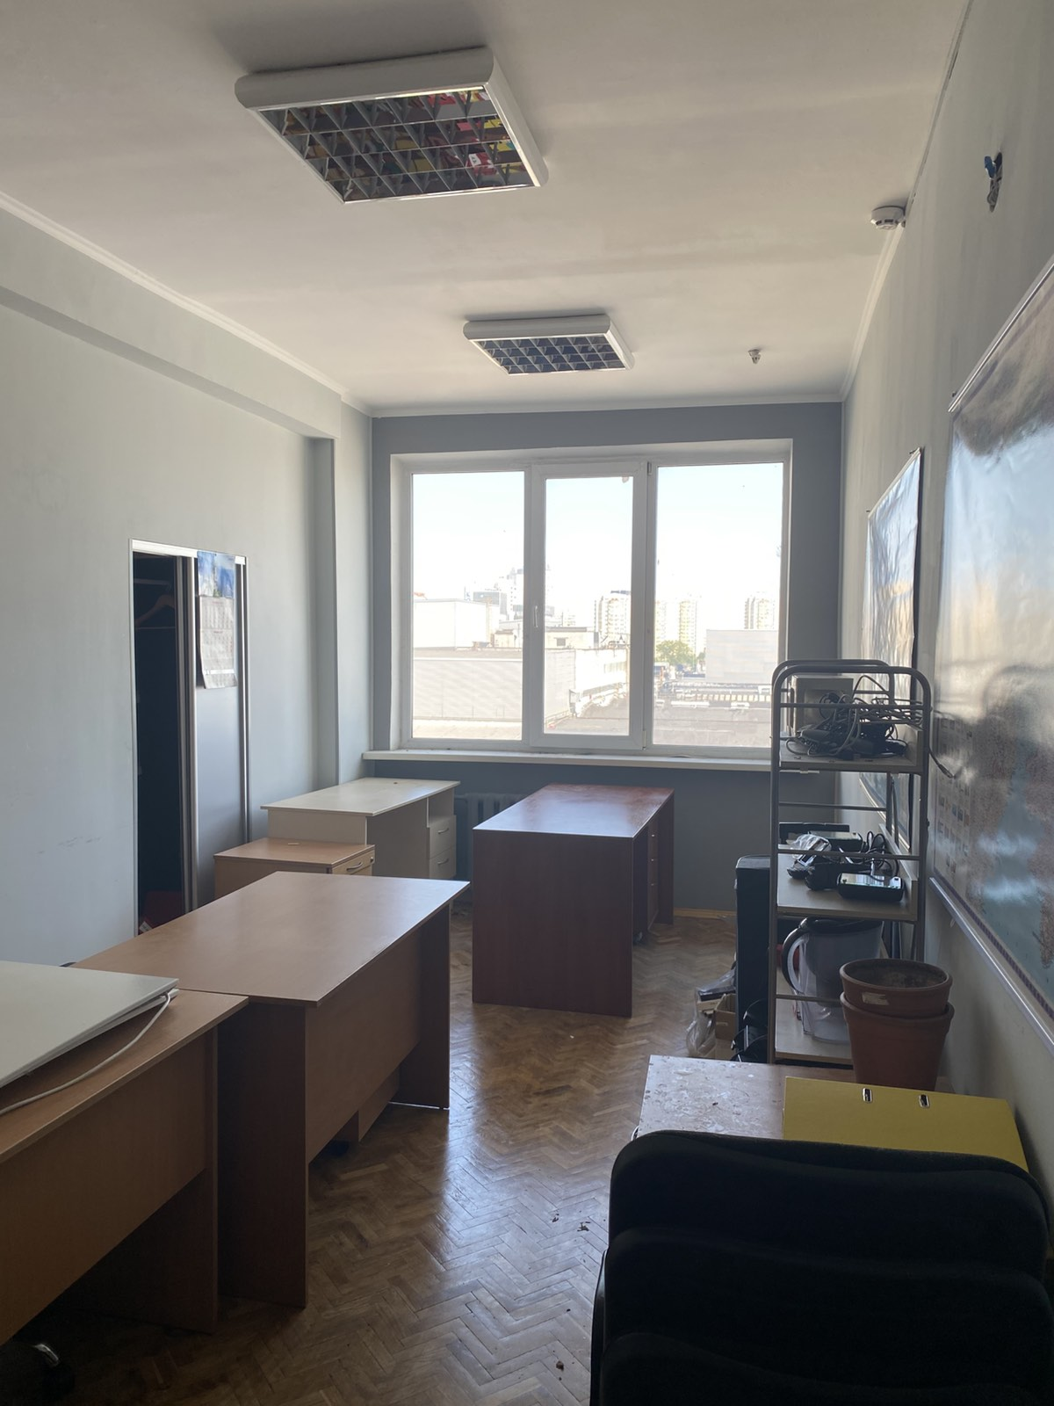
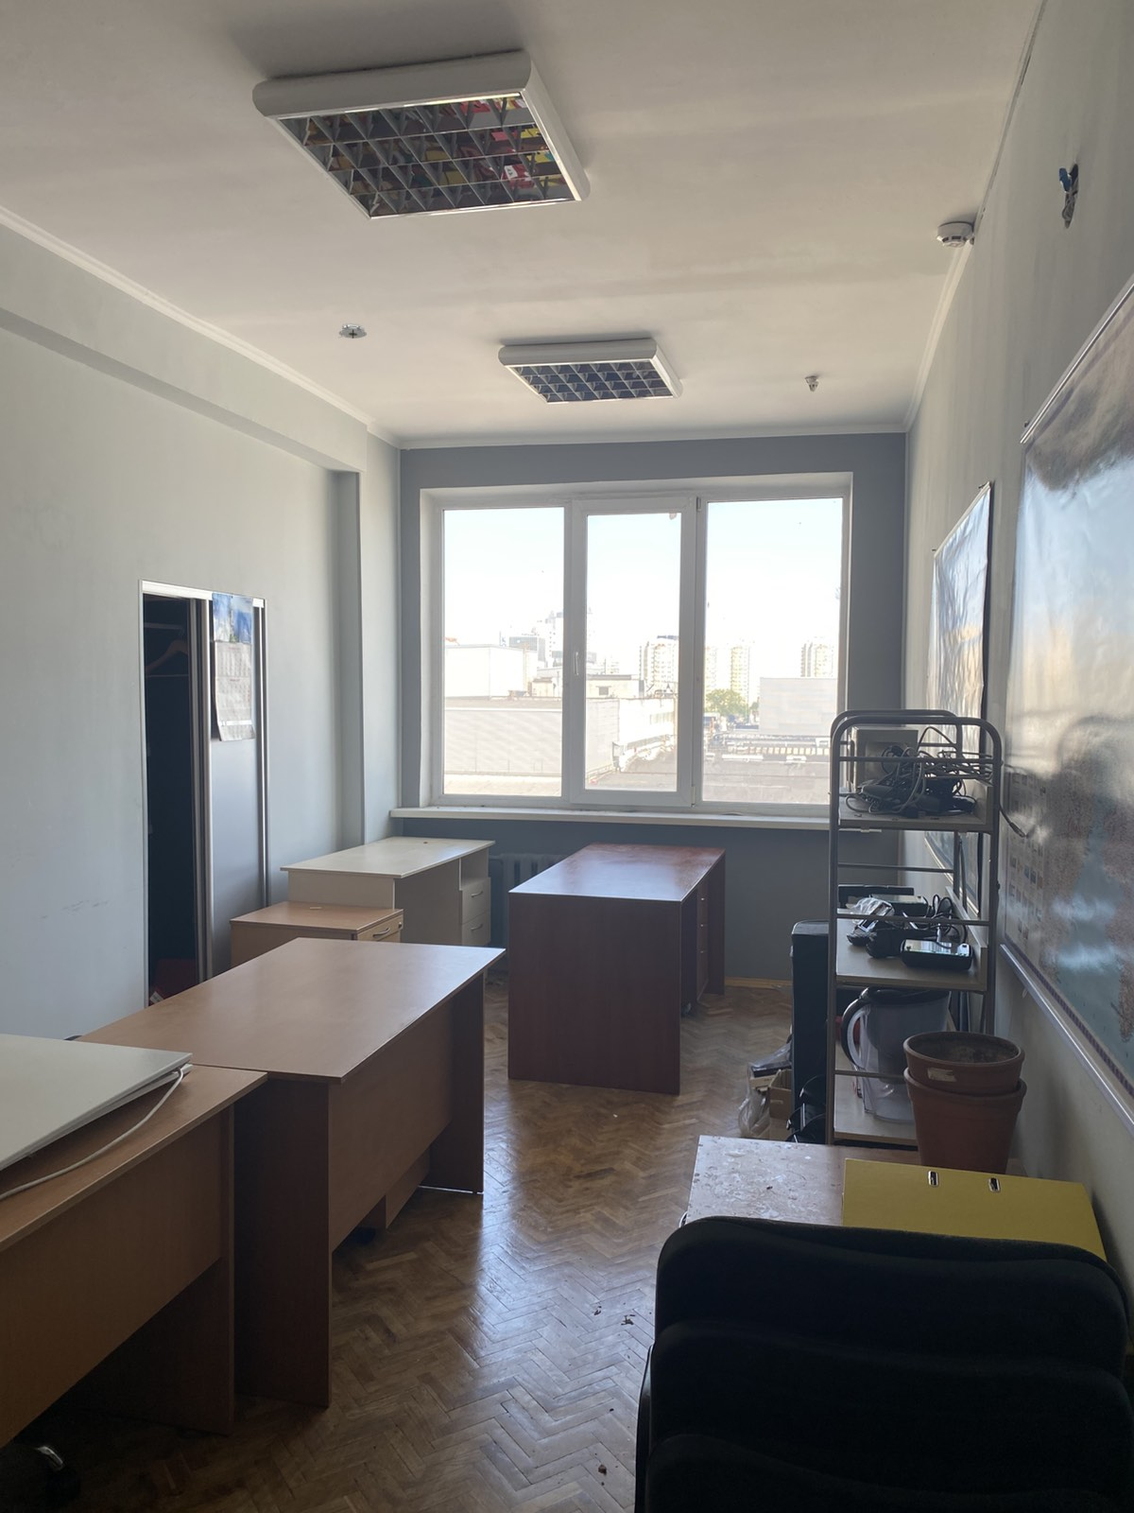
+ smoke detector (351, 331)
